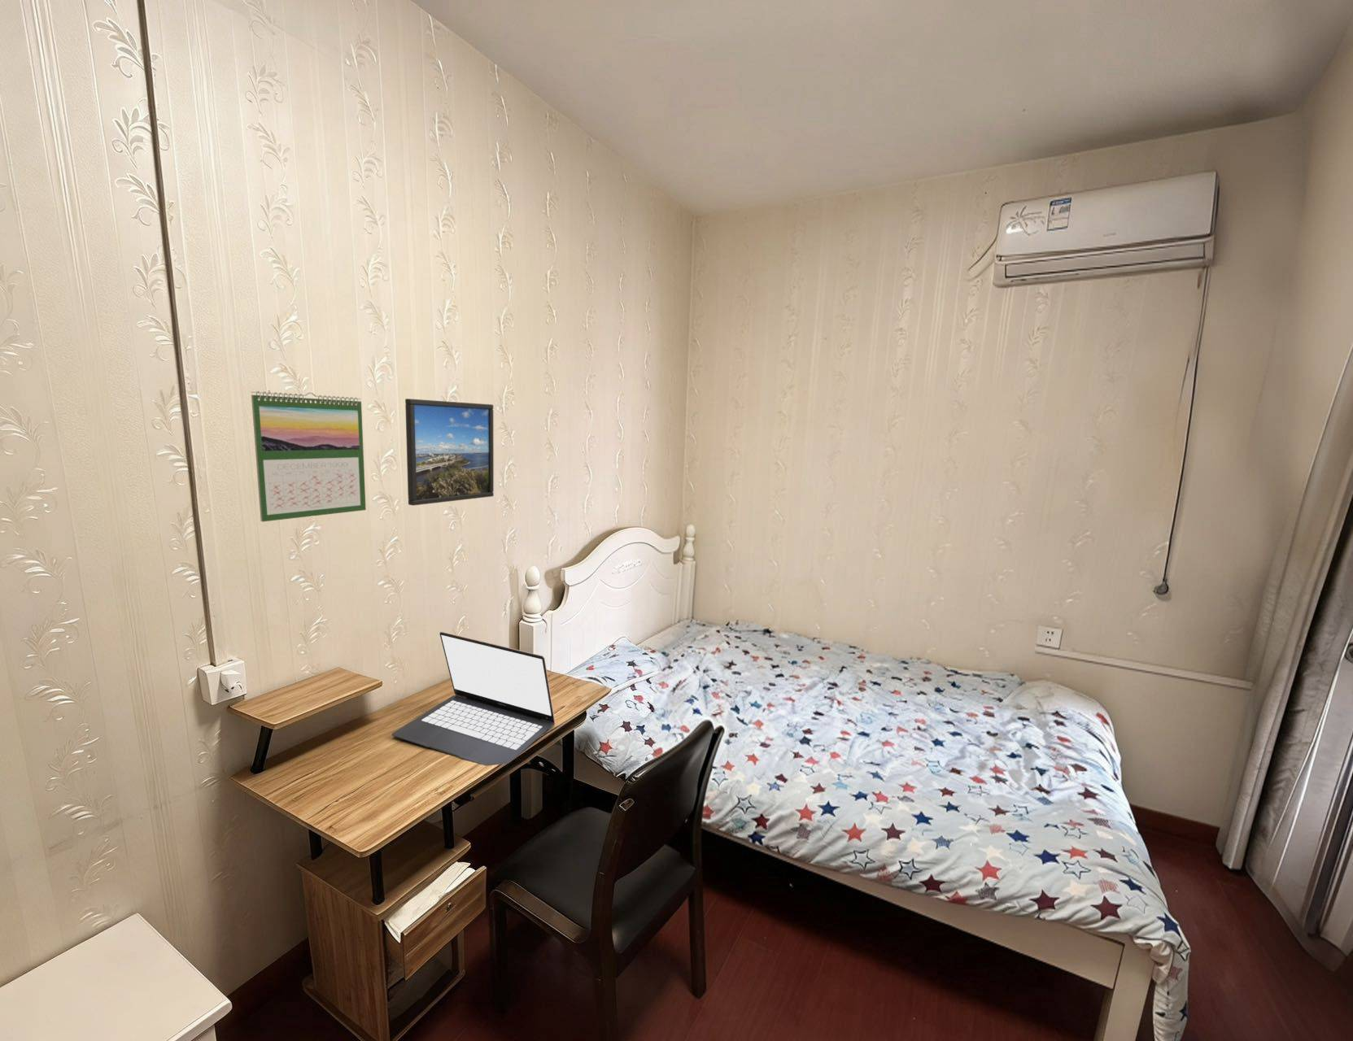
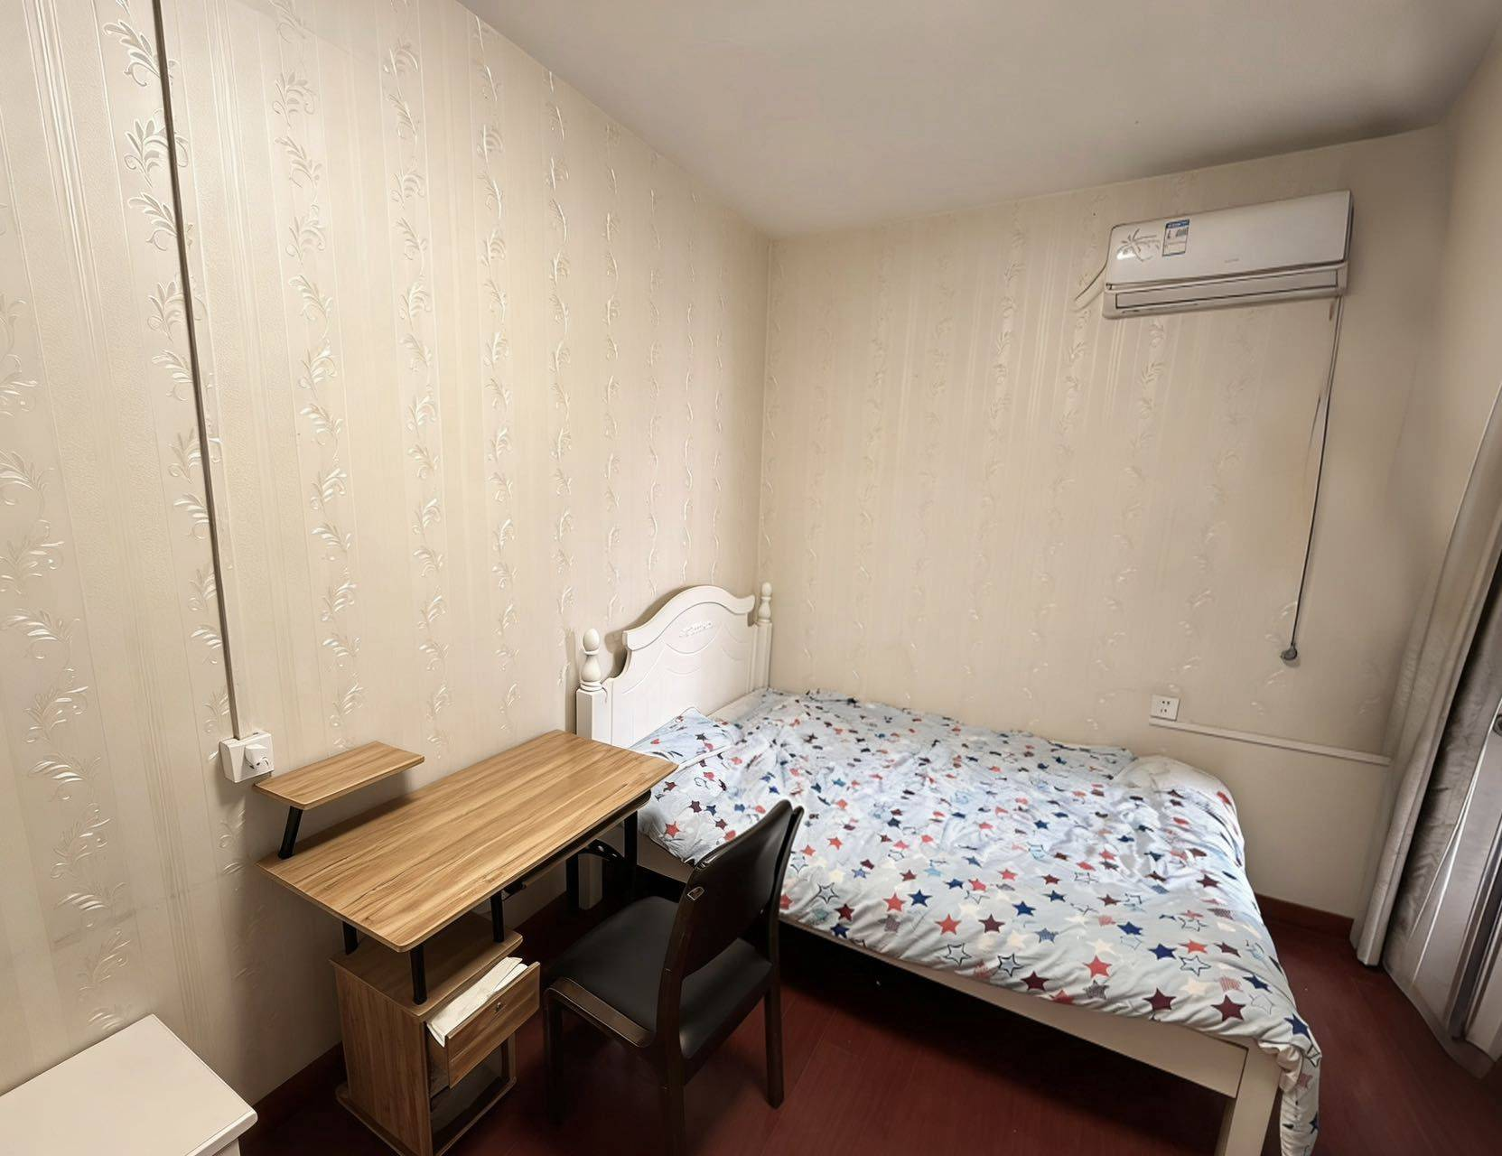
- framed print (453, 452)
- laptop (475, 691)
- calendar (313, 455)
